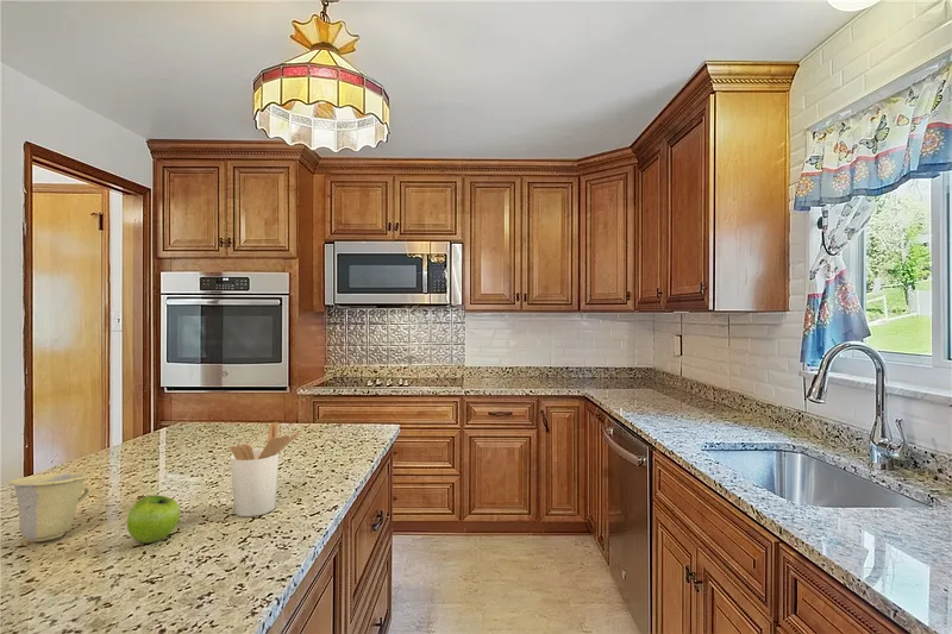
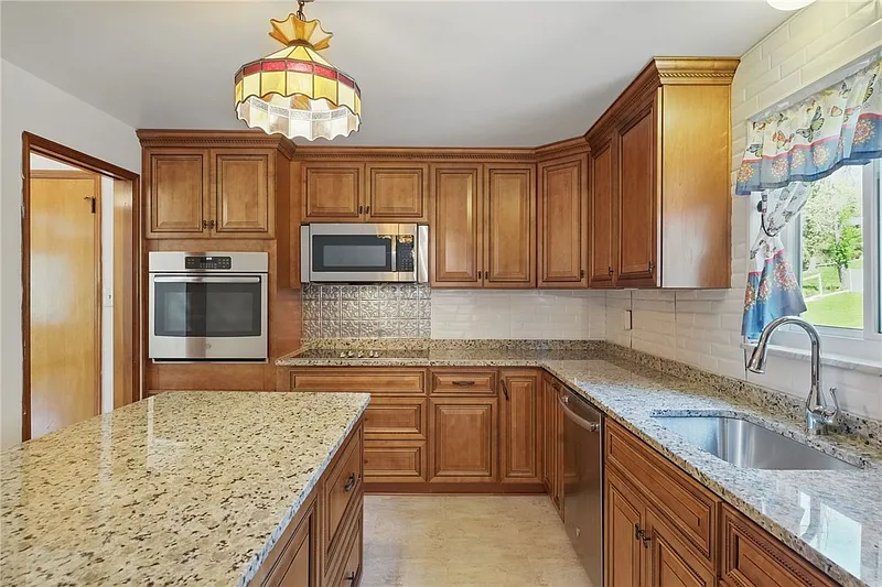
- utensil holder (264, 469)
- fruit (154, 517)
- cup (51, 504)
